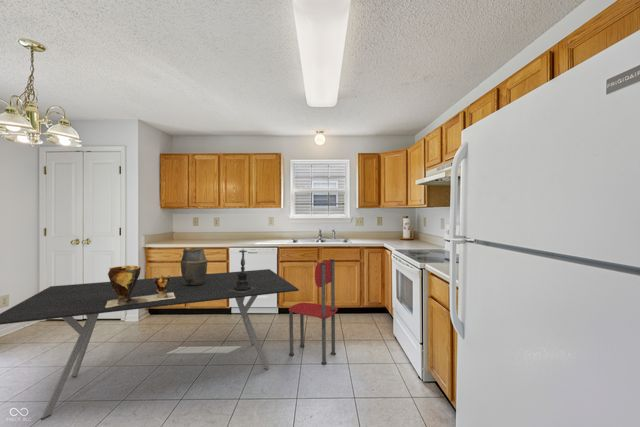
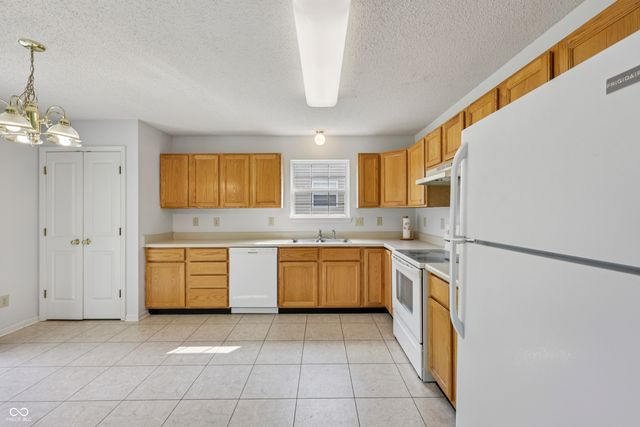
- dining chair (313, 307)
- dining table (168, 305)
- candle holder (242, 266)
- vase (194, 265)
- clay pot (137, 279)
